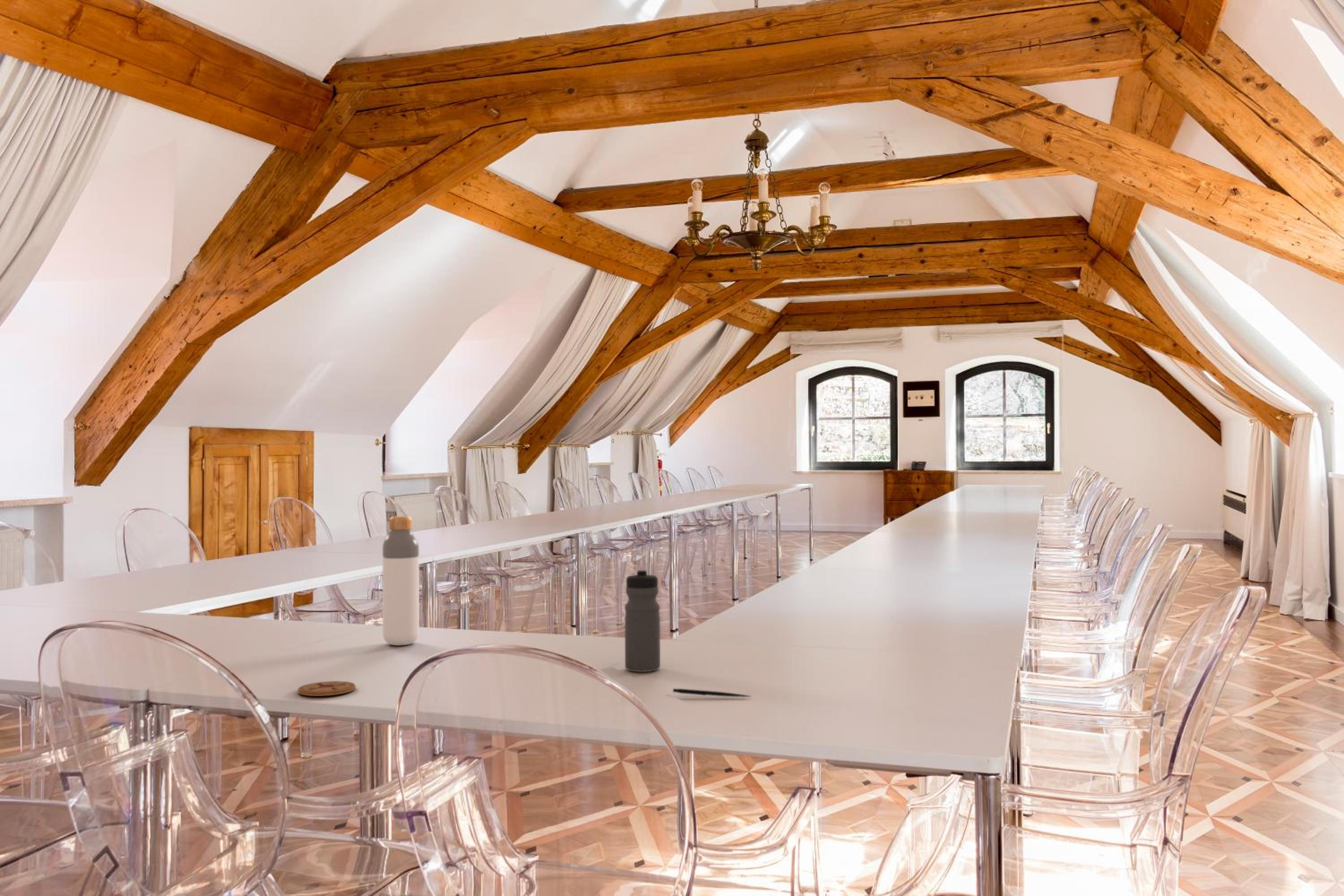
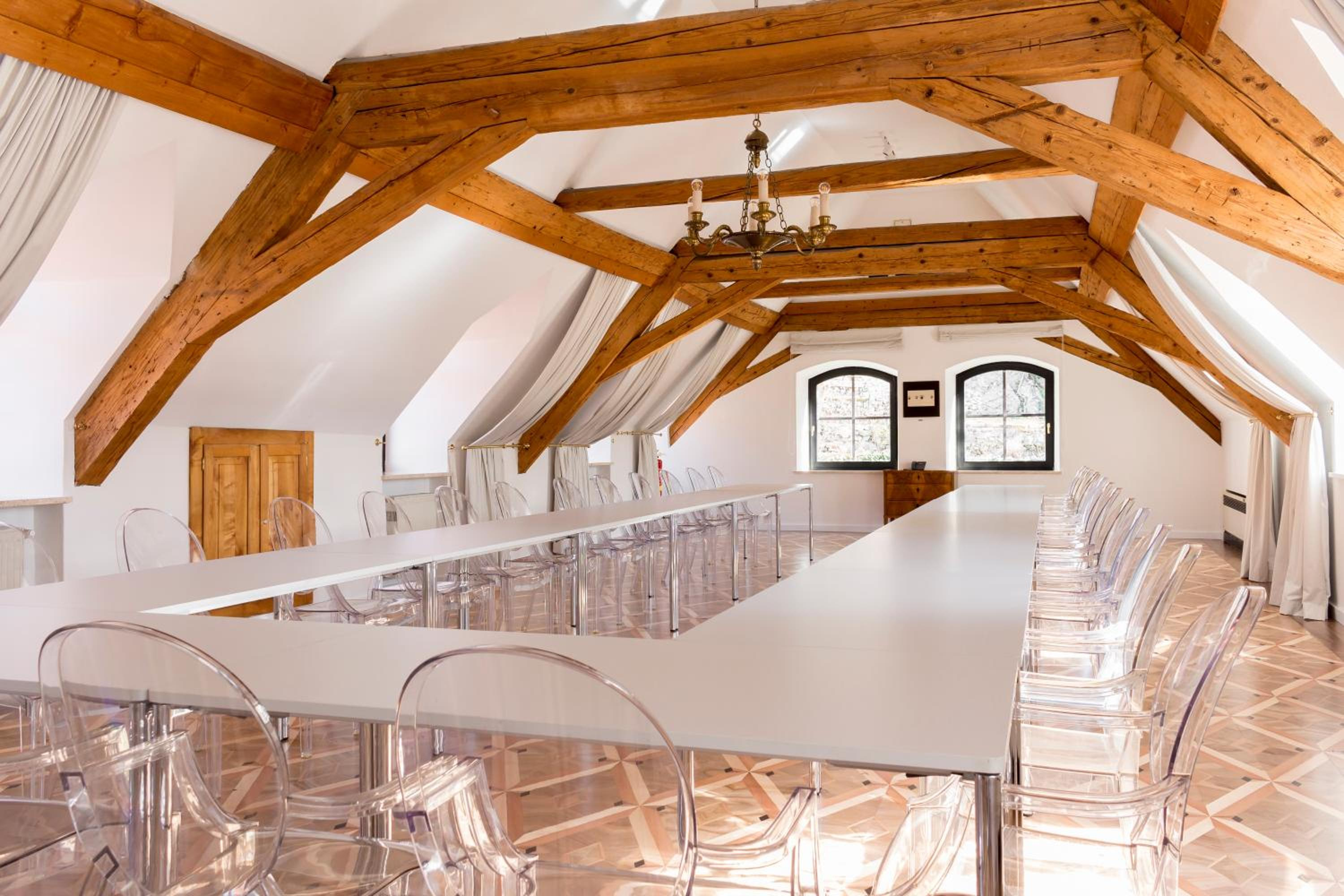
- bottle (401, 580)
- coaster (327, 688)
- pen (712, 693)
- water bottle (642, 618)
